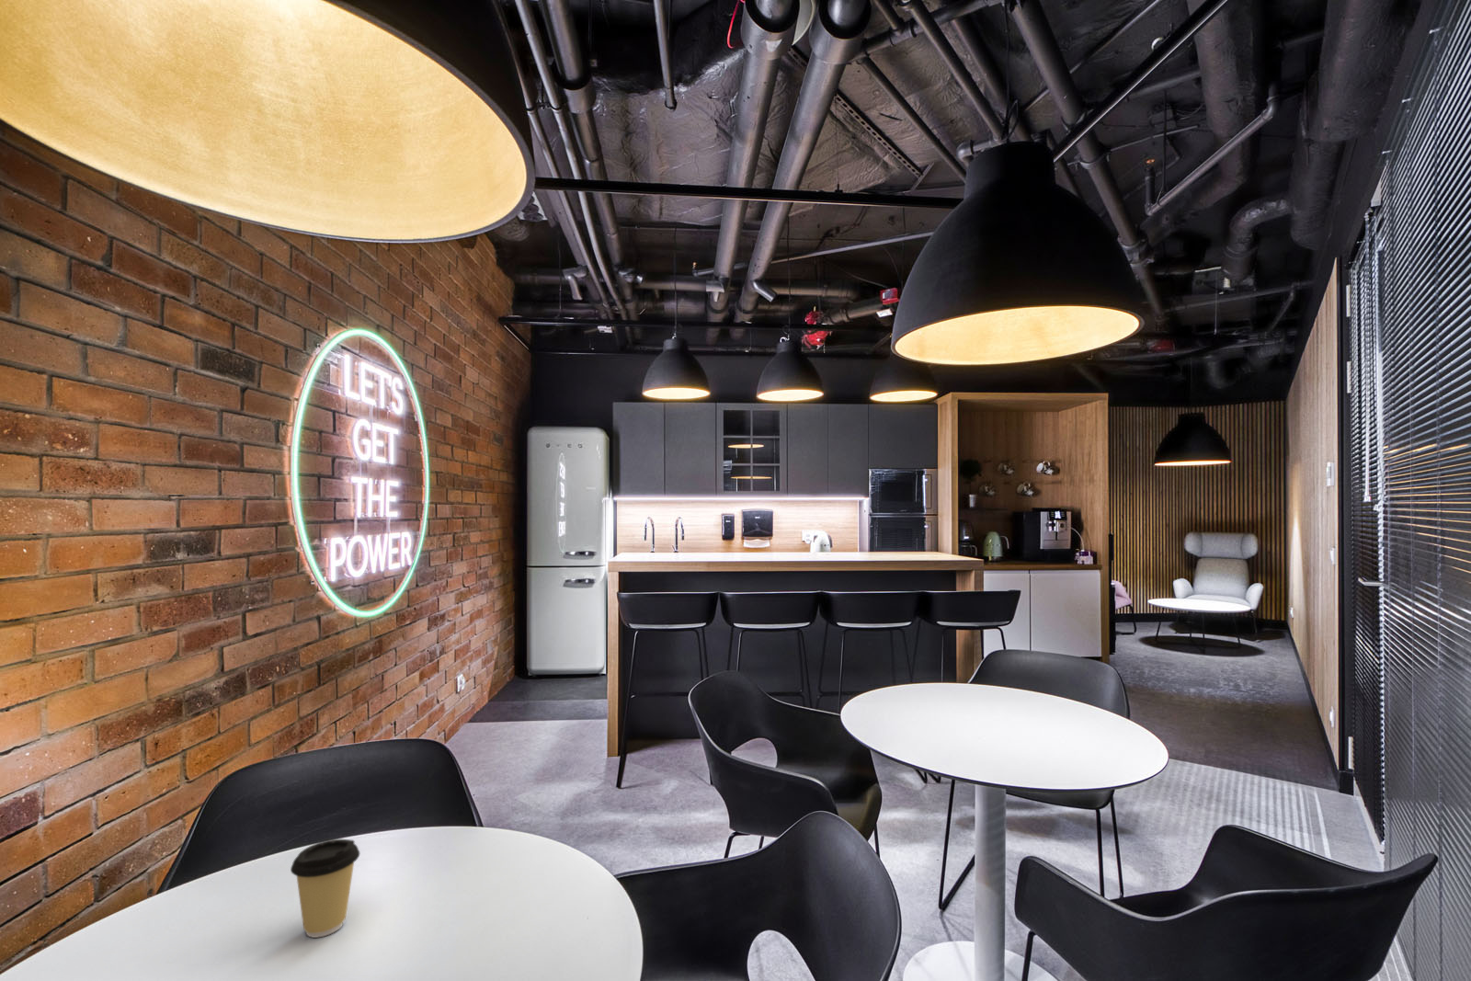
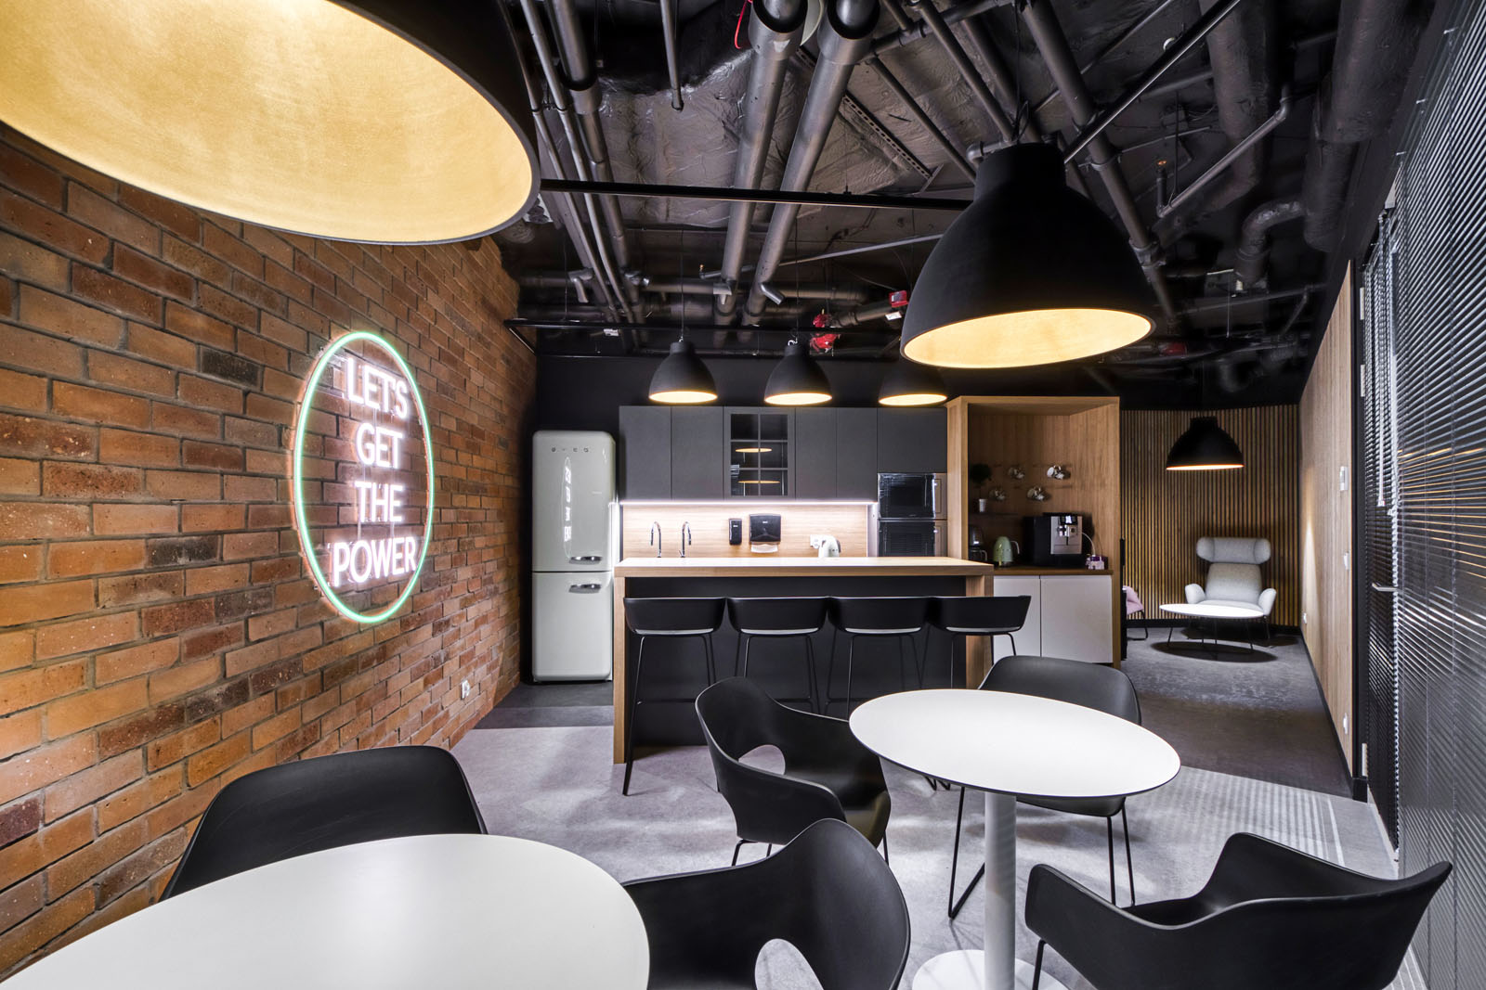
- coffee cup (325, 887)
